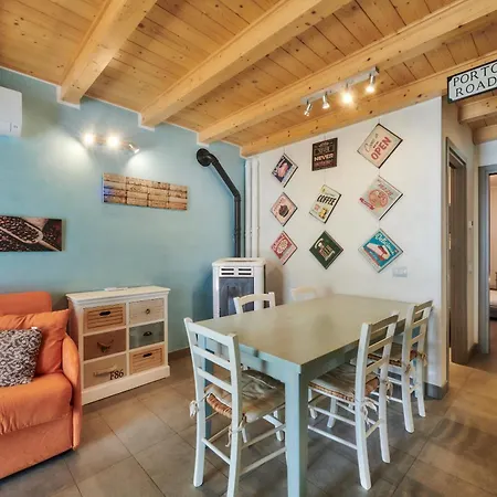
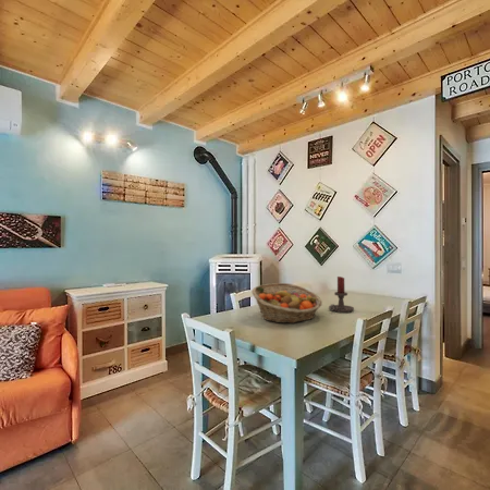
+ candle holder (339, 293)
+ fruit basket (286, 302)
